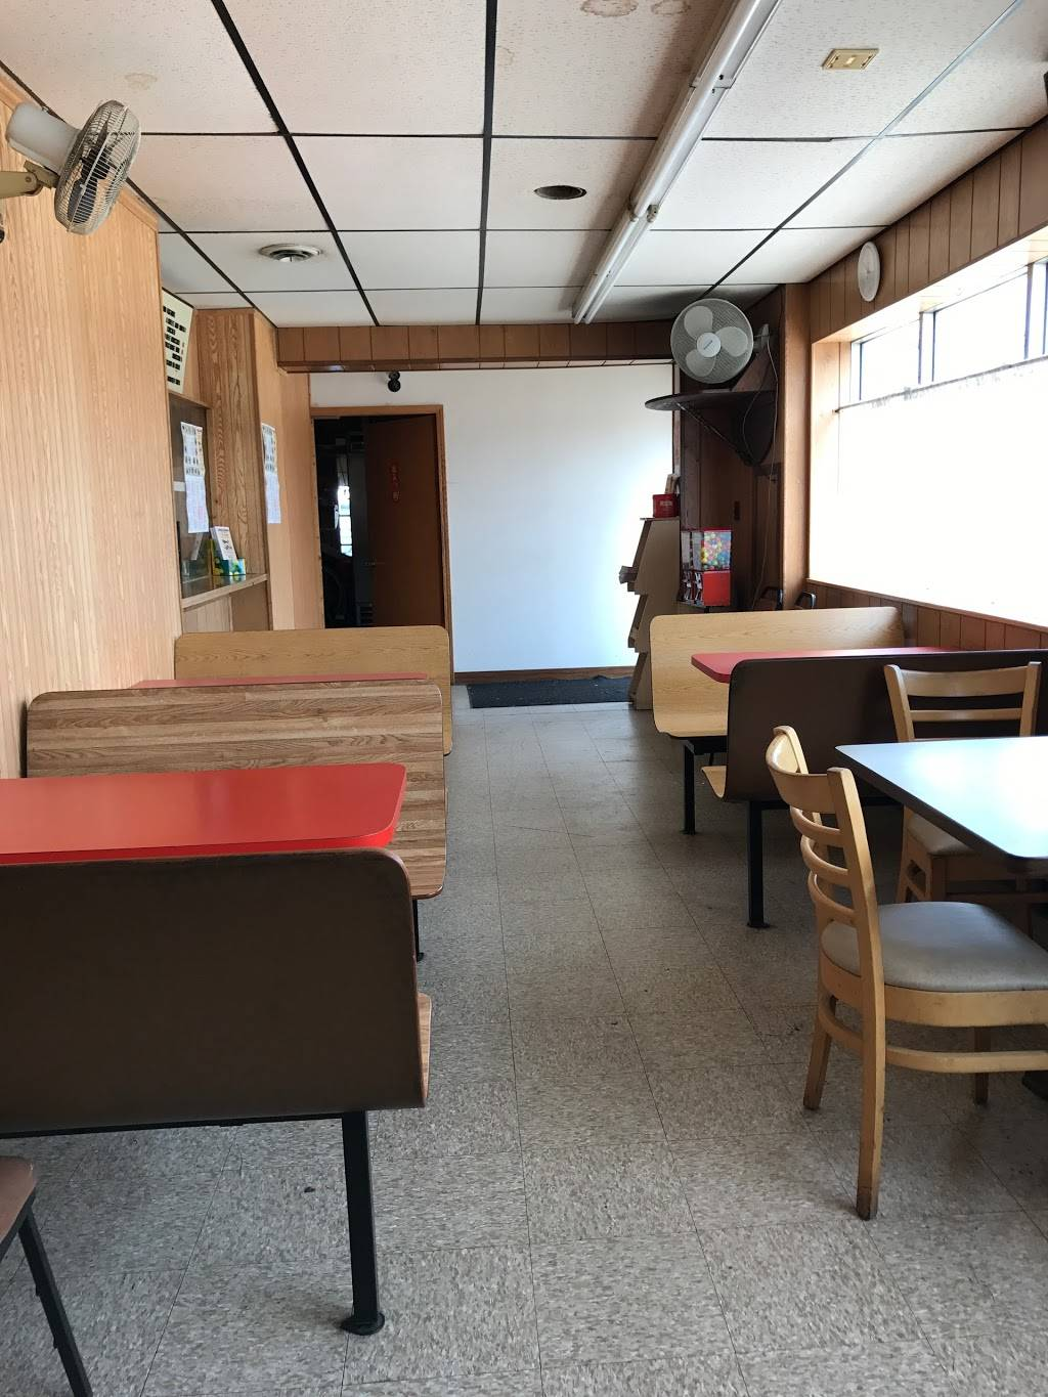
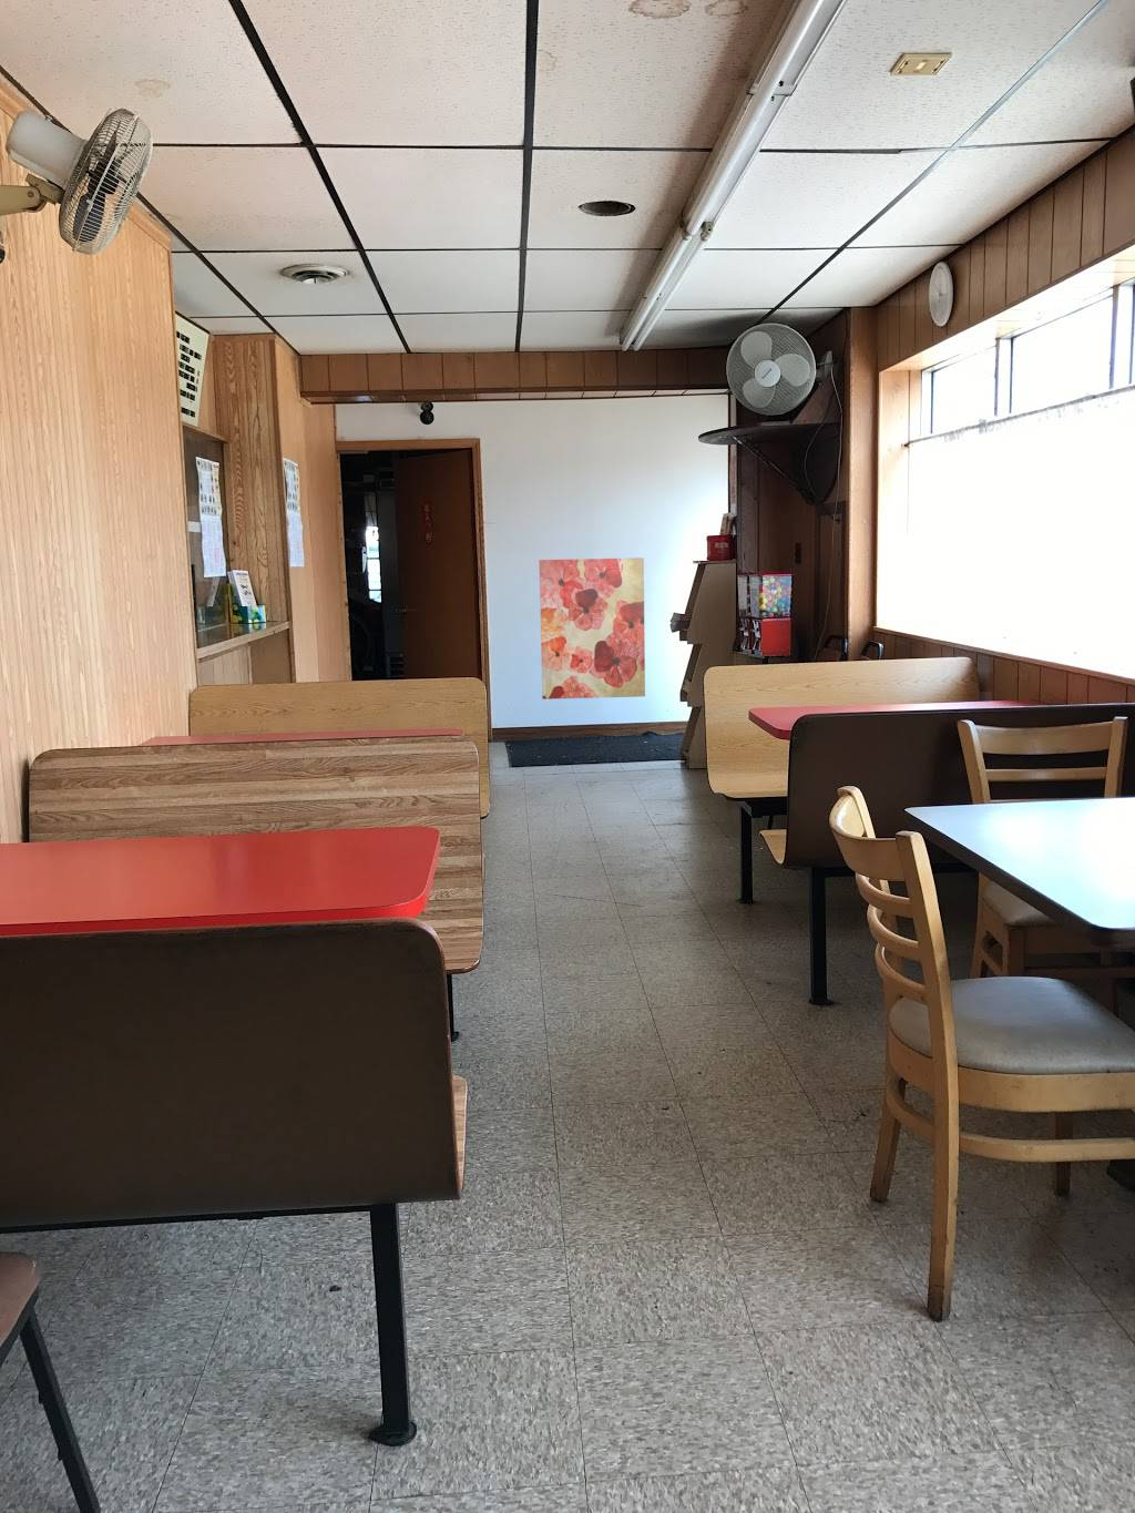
+ wall art (591, 628)
